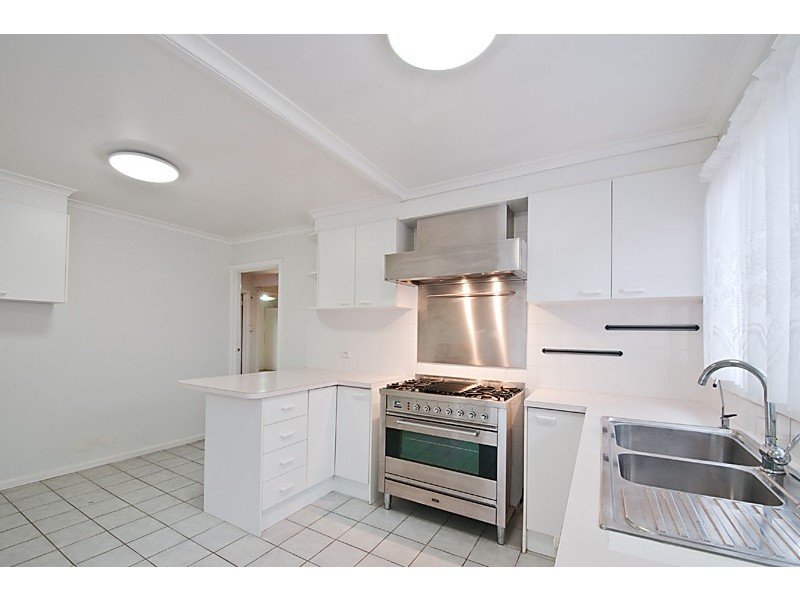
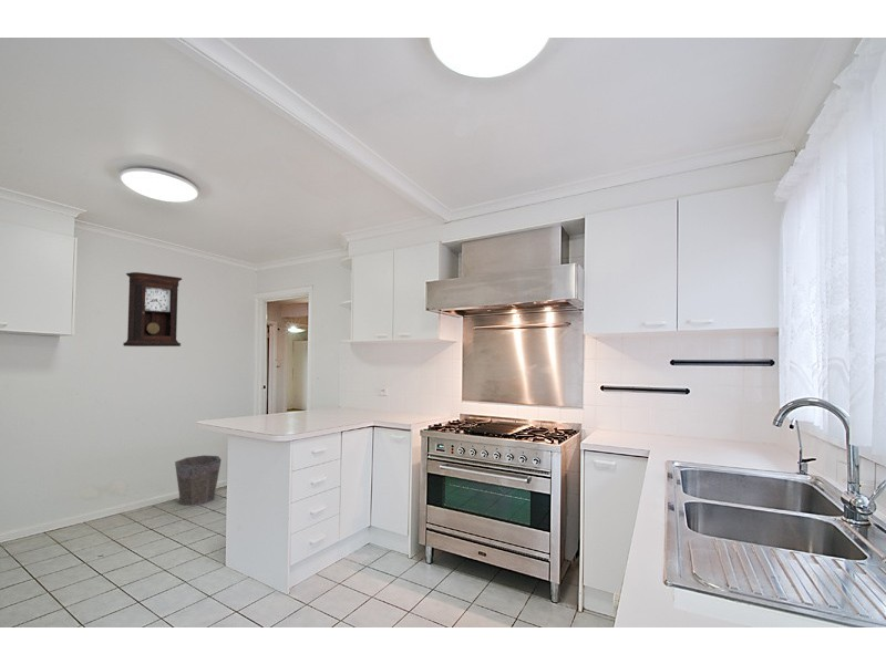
+ pendulum clock (155, 310)
+ waste bin (197, 480)
